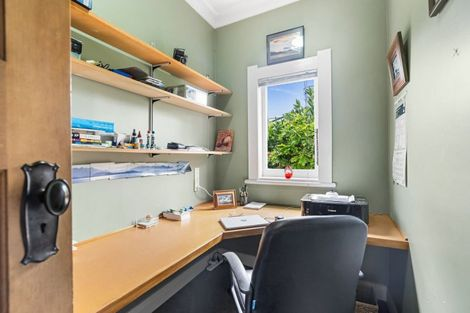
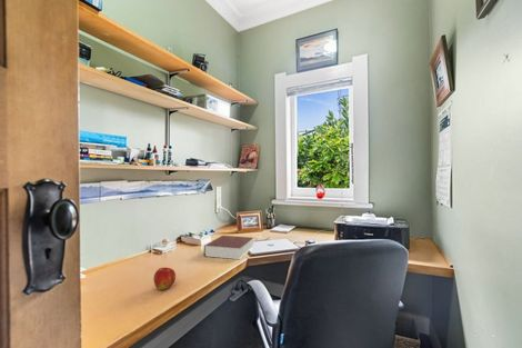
+ apple (164, 278)
+ book (230, 246)
